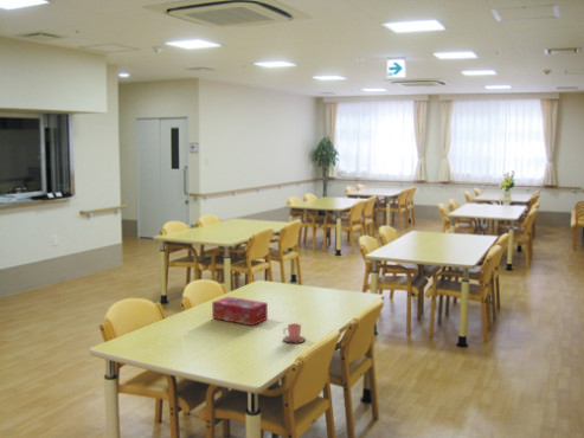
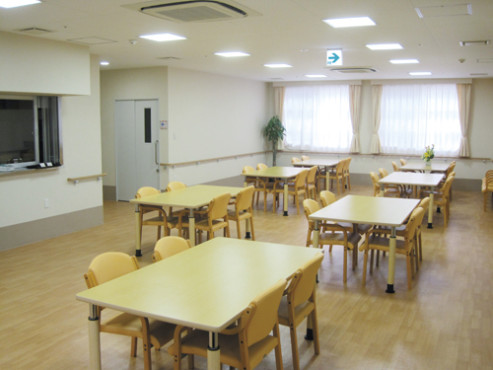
- cup (294, 331)
- tissue box (239, 310)
